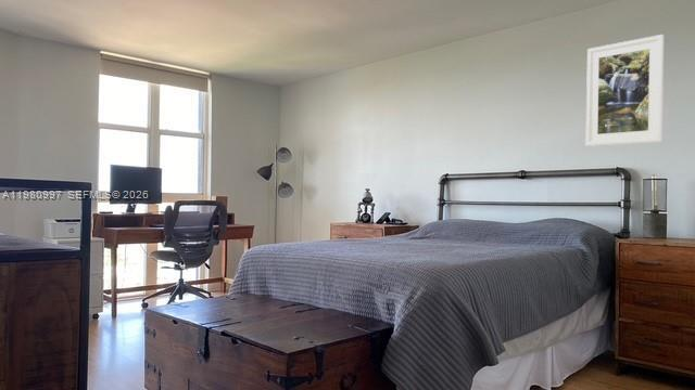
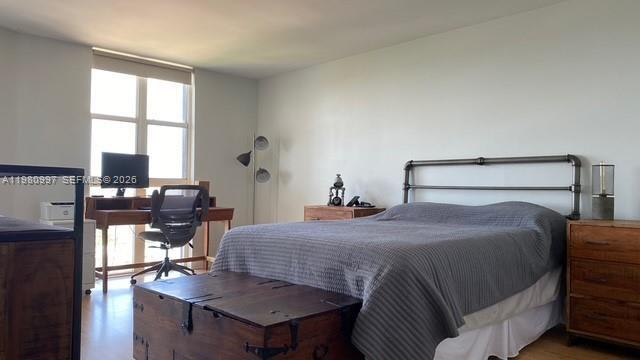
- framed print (622, 92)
